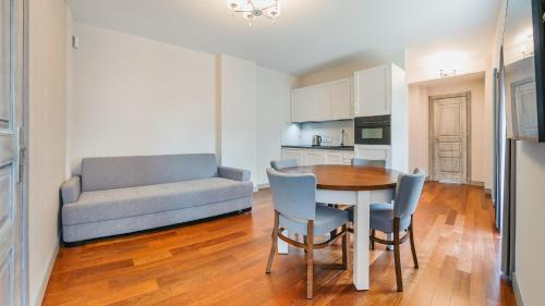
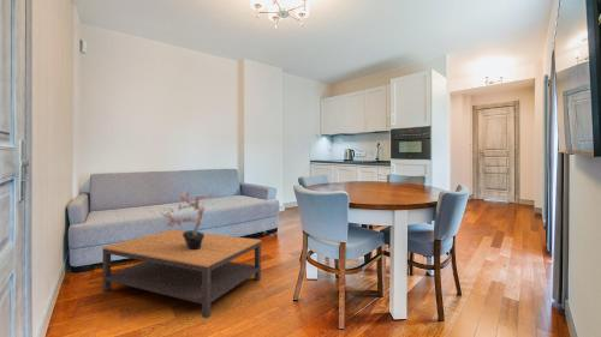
+ coffee table (185, 264)
+ potted plant (185, 217)
